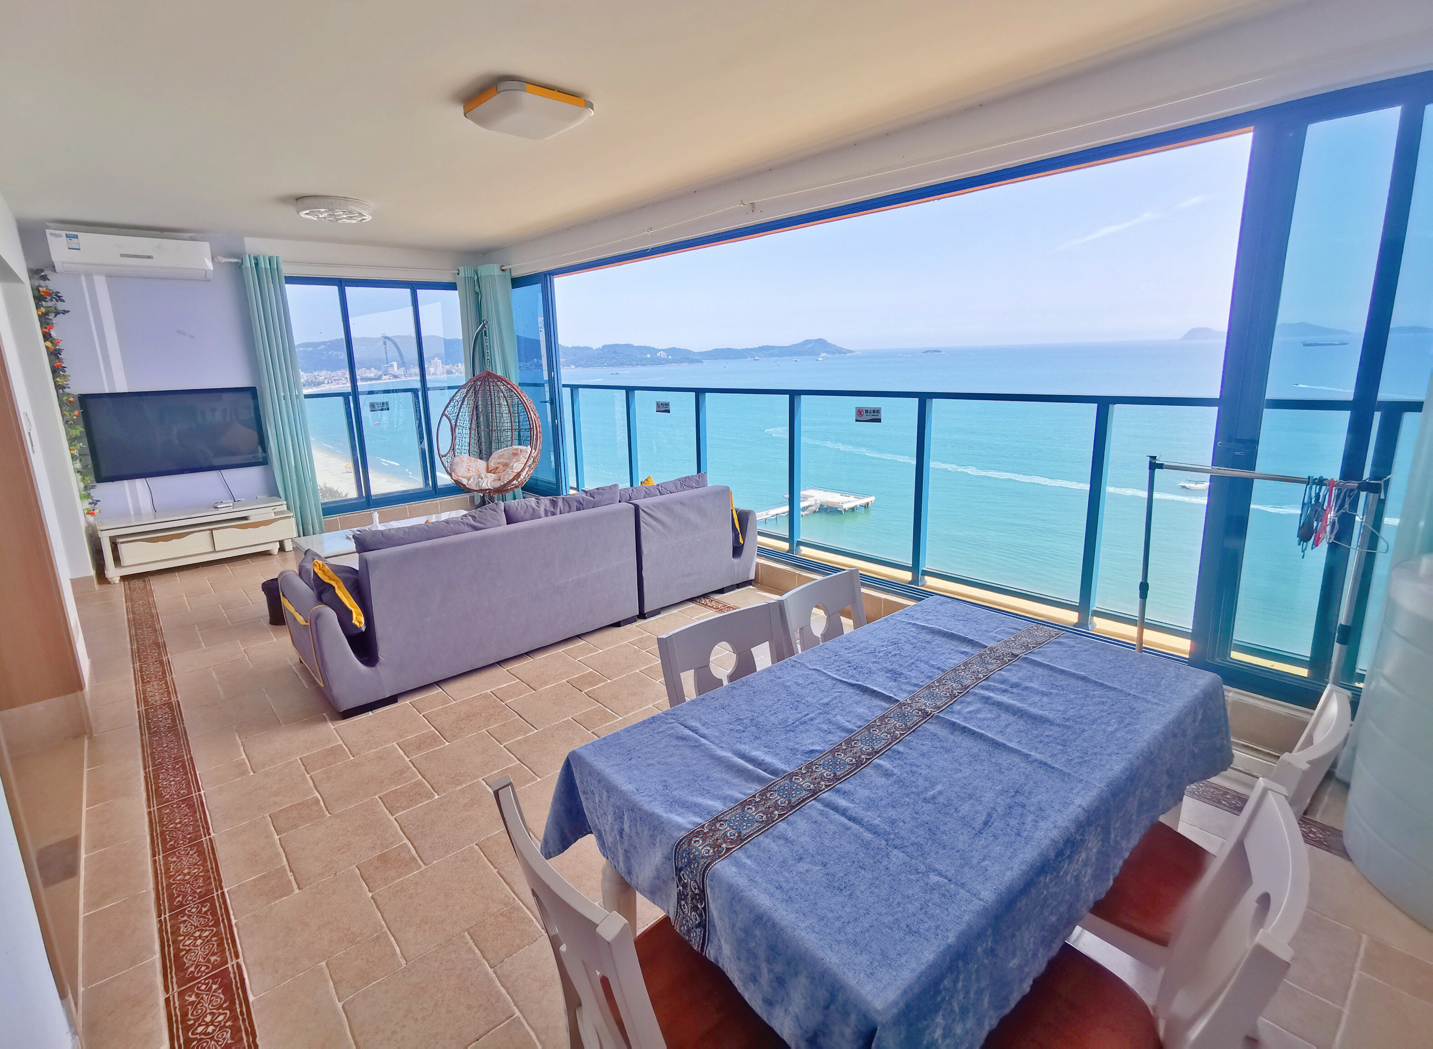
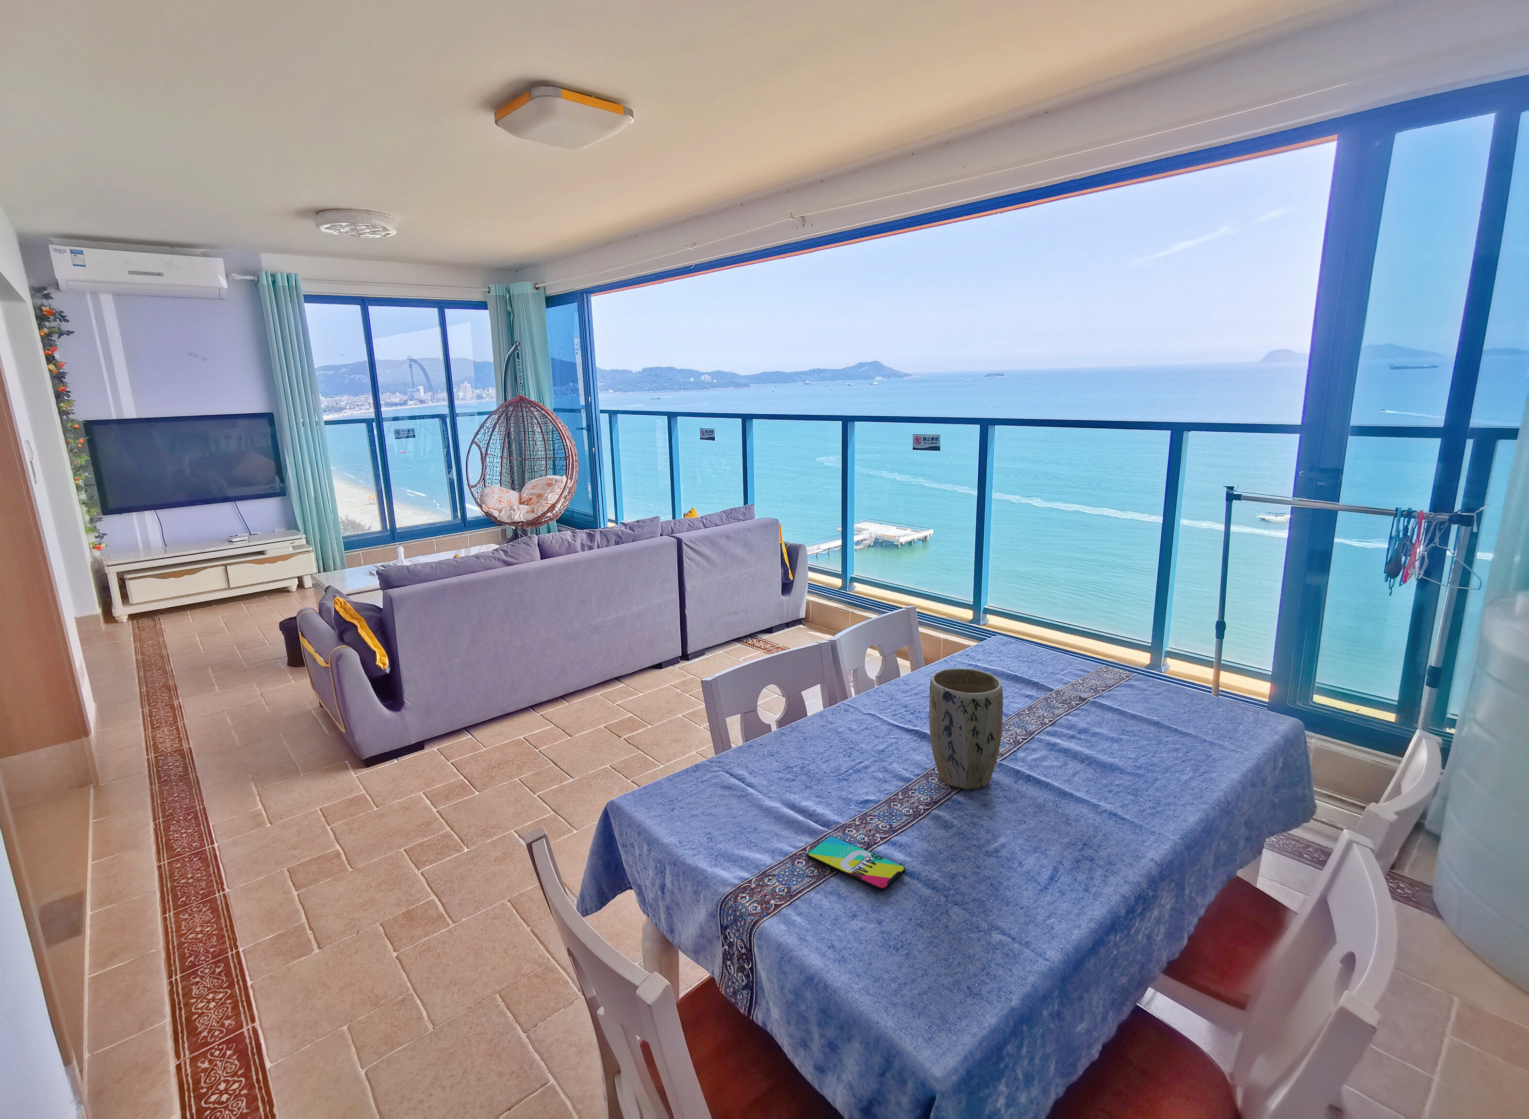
+ smartphone (855, 861)
+ plant pot (965, 729)
